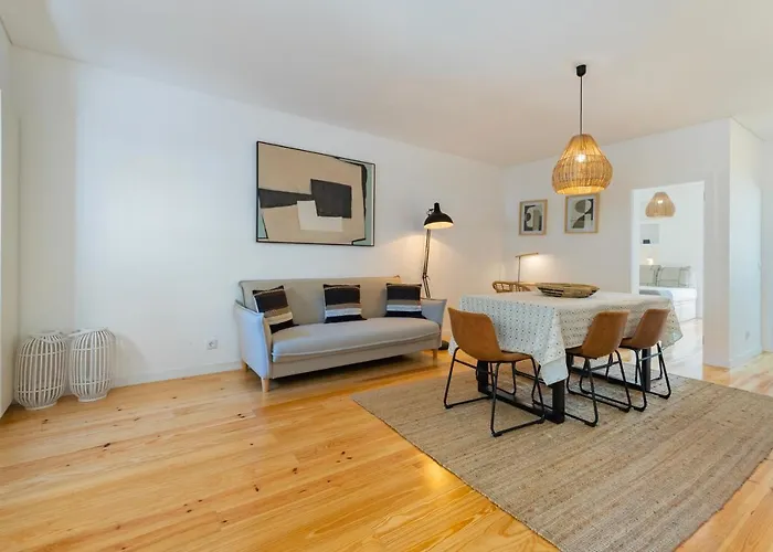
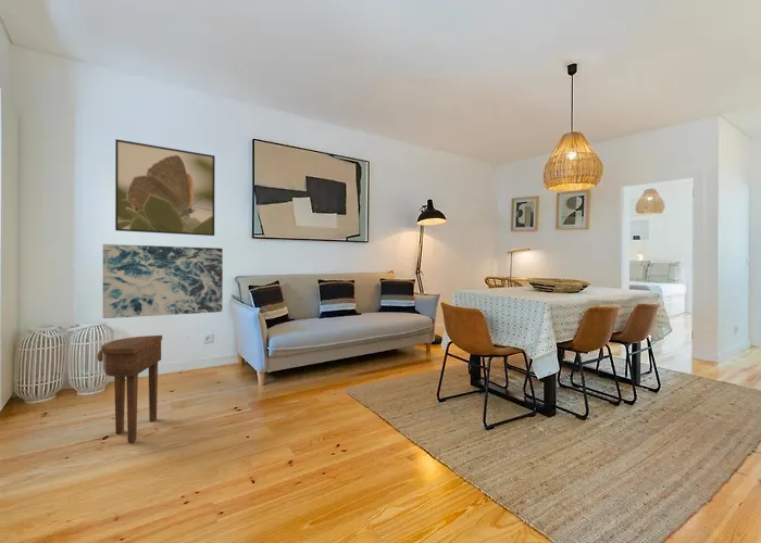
+ wall art (166, 280)
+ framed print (167, 190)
+ side table (124, 387)
